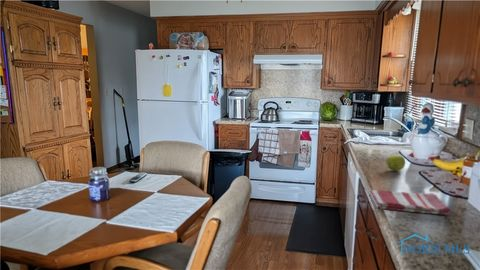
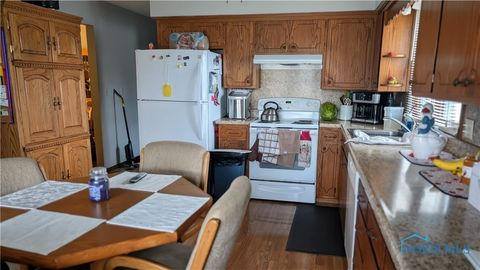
- dish towel (406, 199)
- apple (396, 162)
